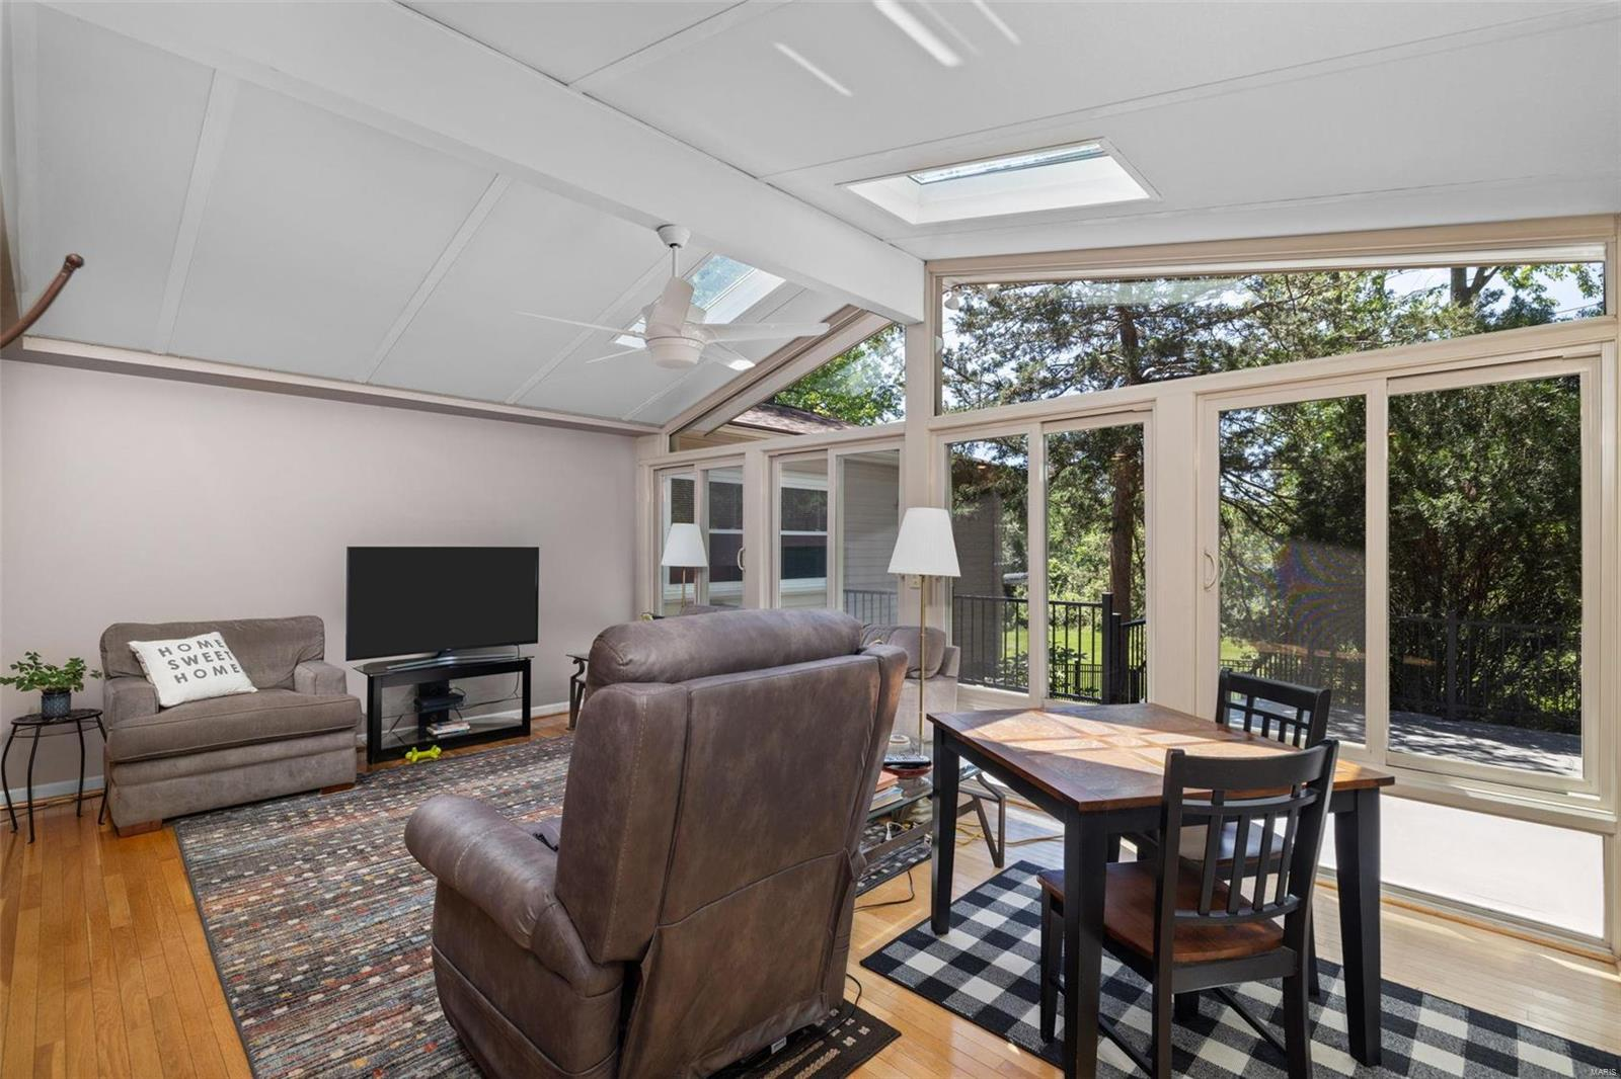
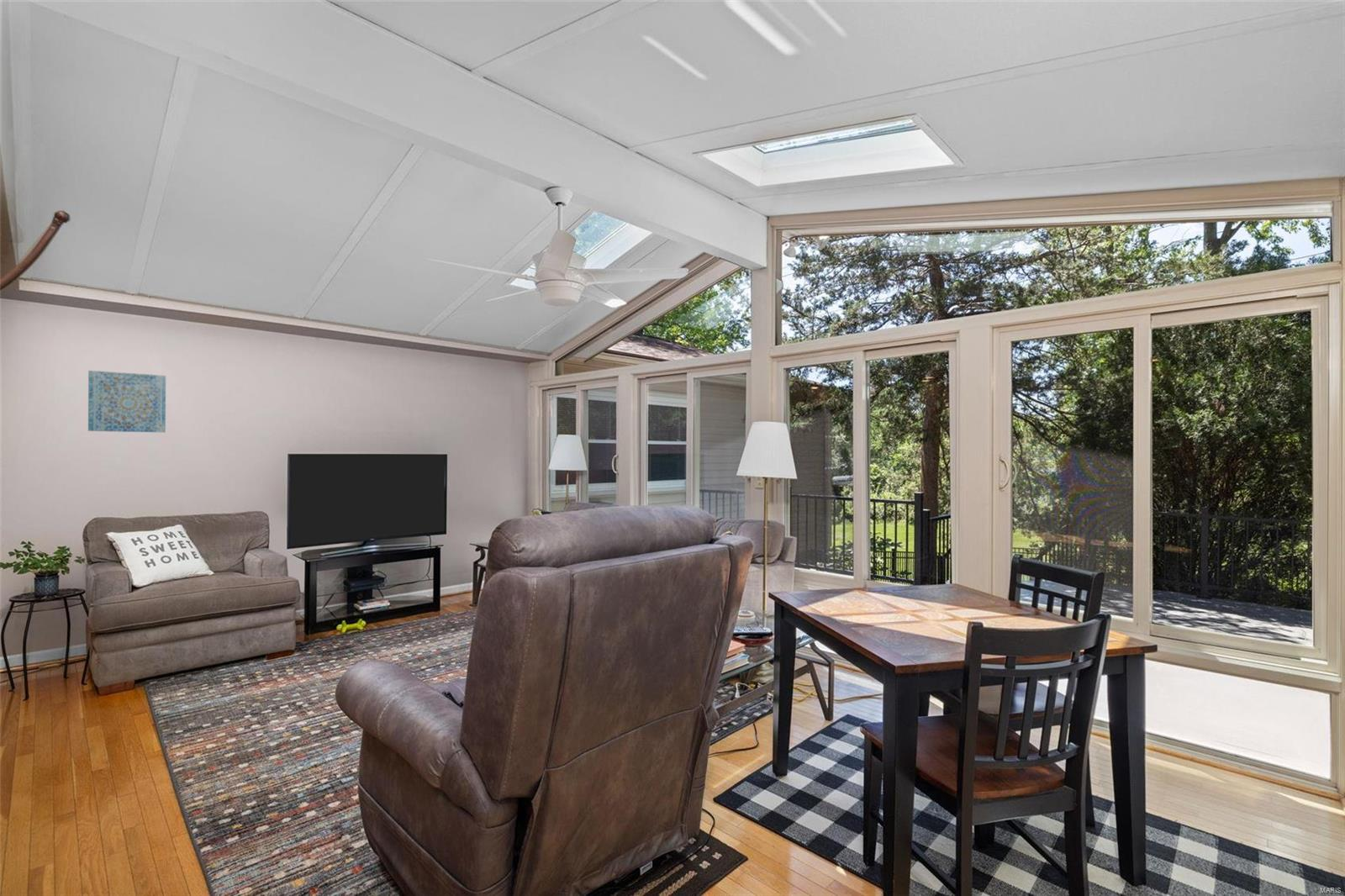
+ wall art (128, 402)
